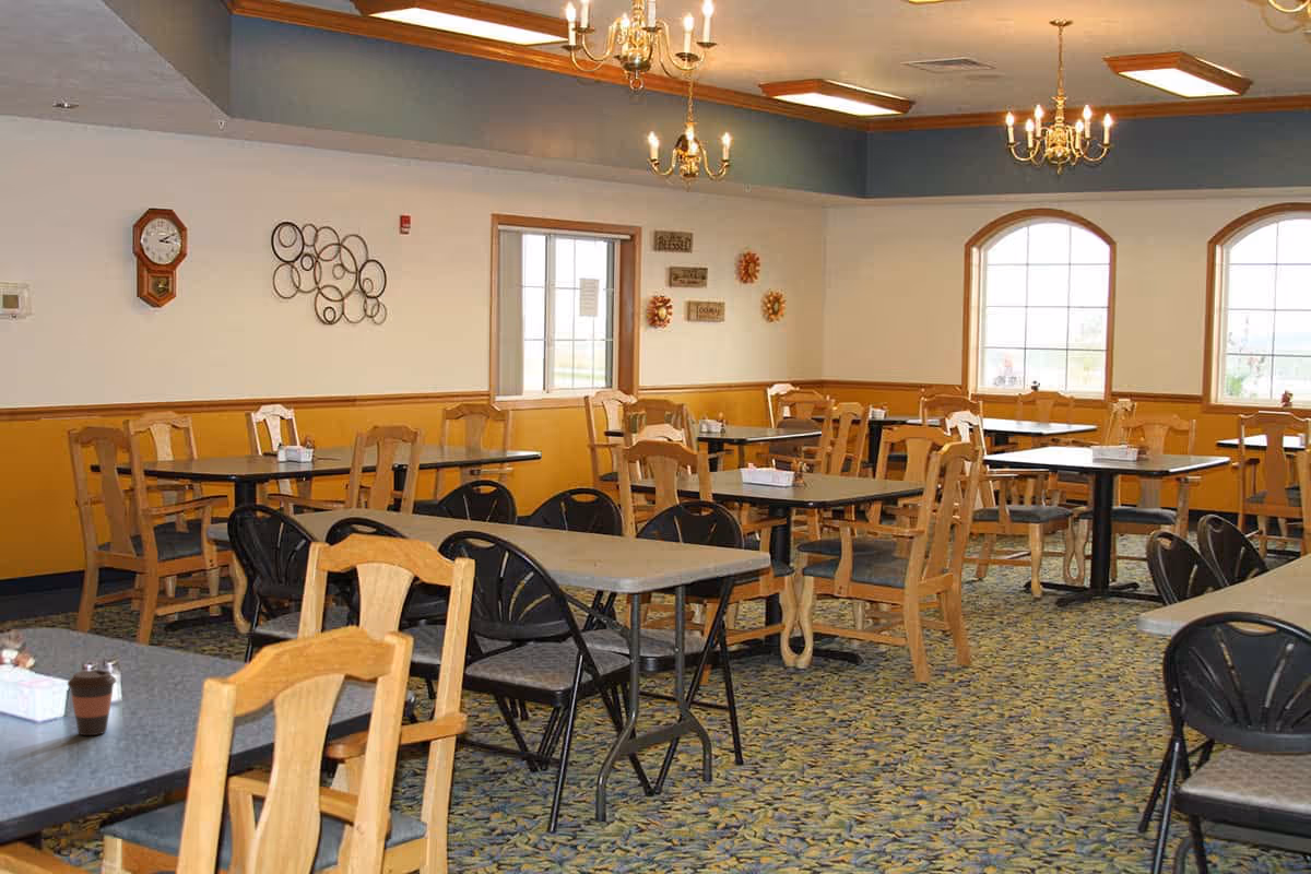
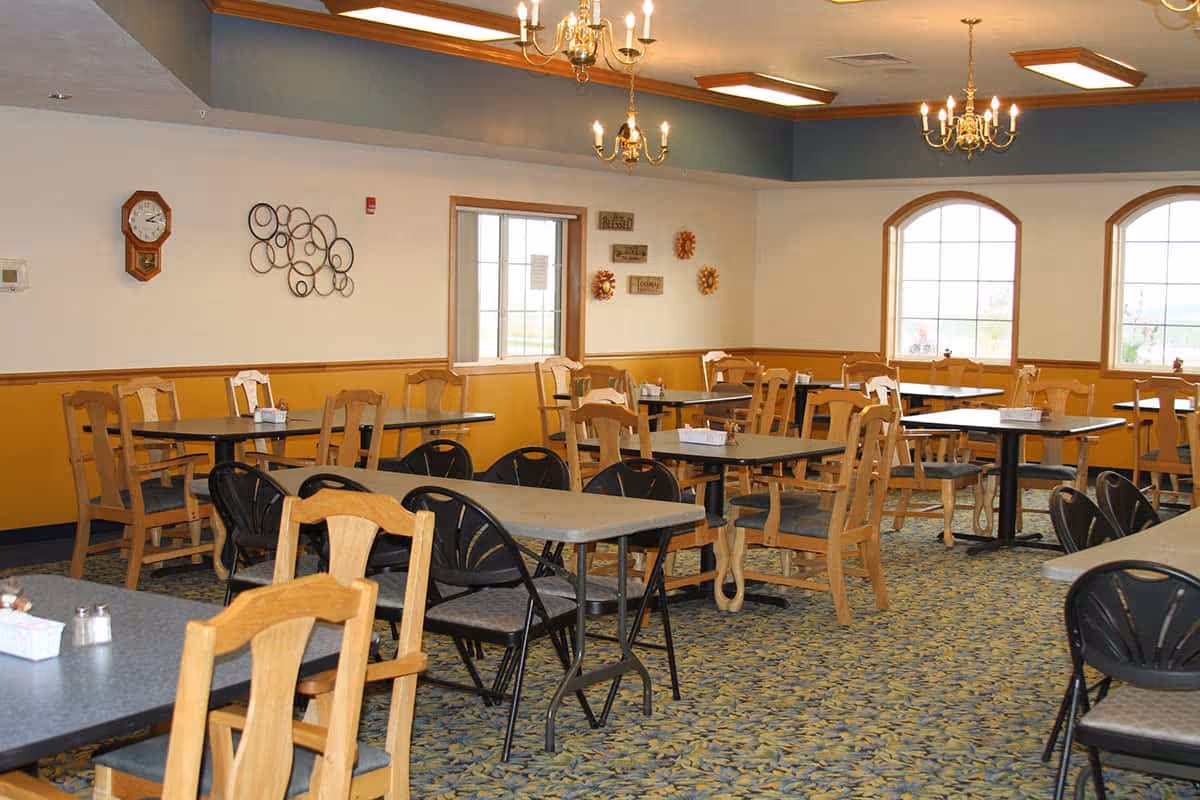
- coffee cup (92, 702)
